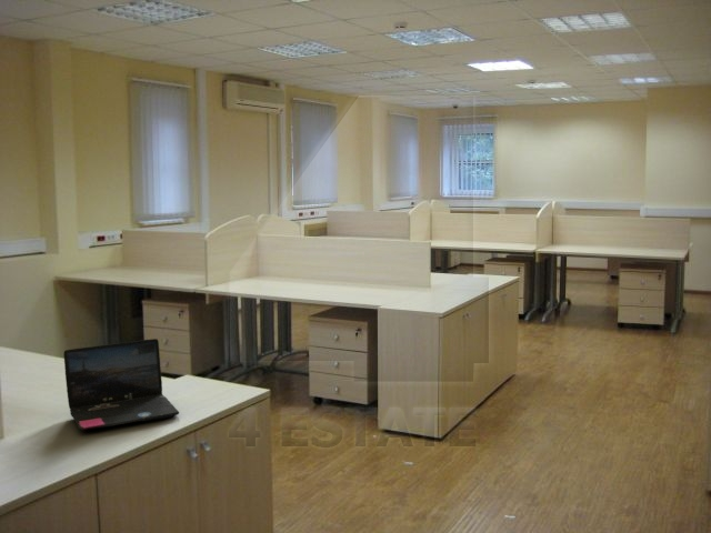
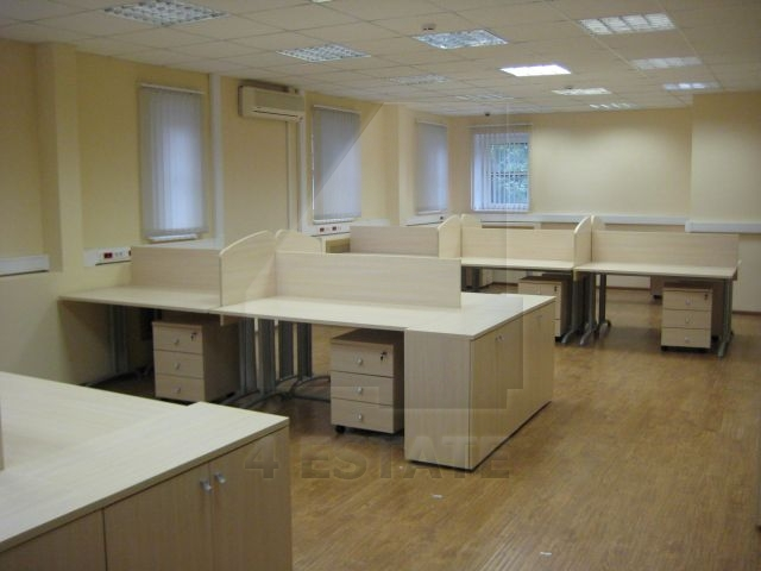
- laptop (121, 382)
